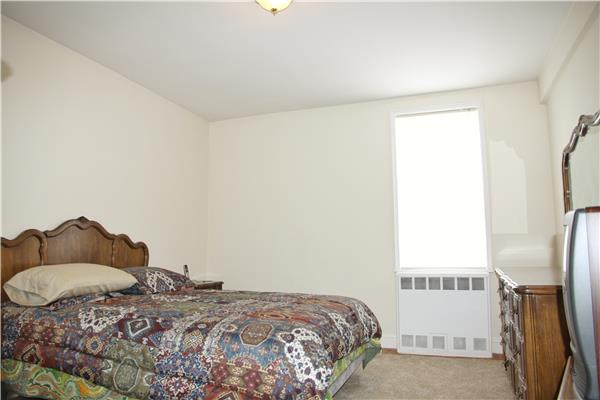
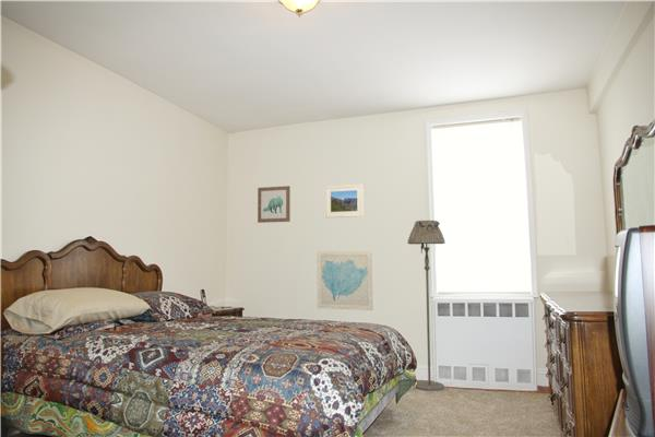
+ wall art (344, 280)
+ wall art (273, 204)
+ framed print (344, 201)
+ floor lamp (427, 303)
